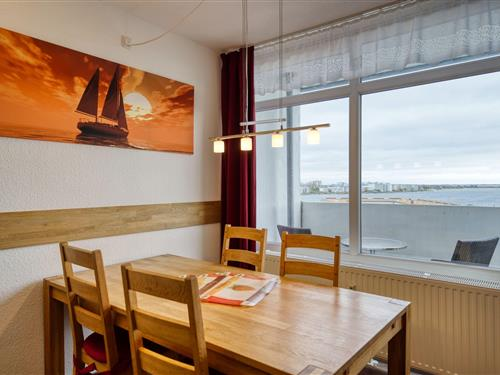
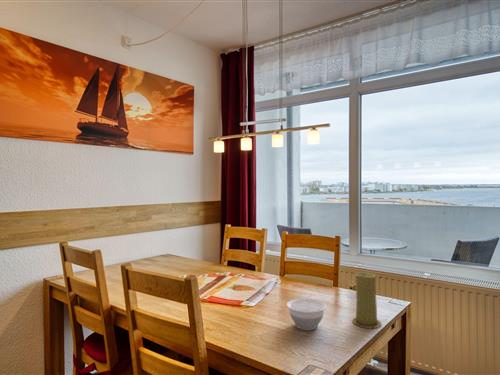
+ bowl (306, 315)
+ candle (366, 298)
